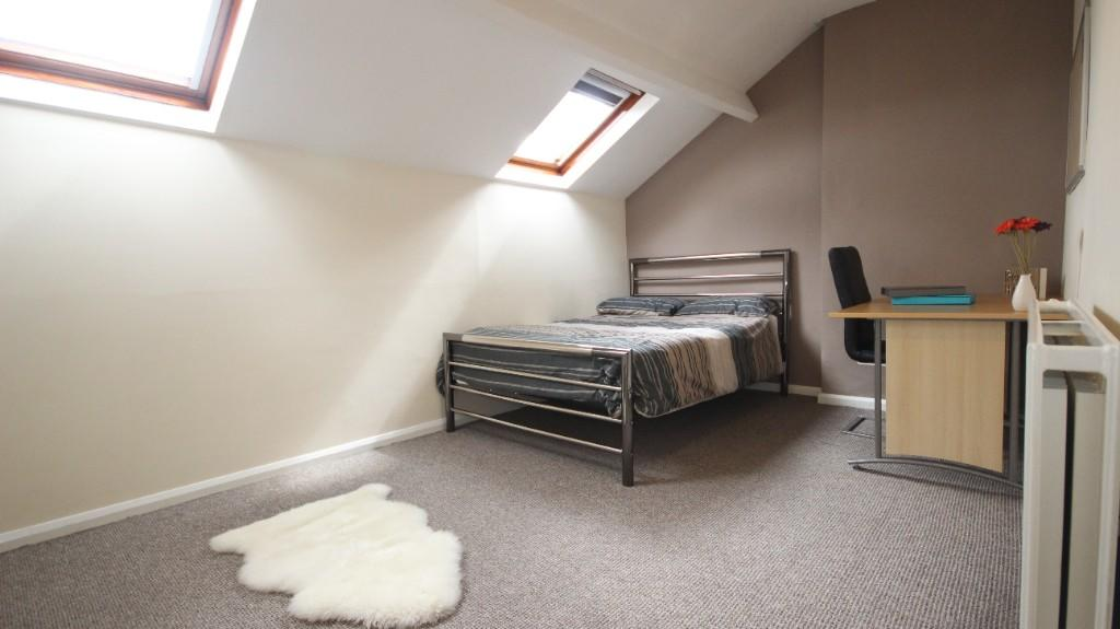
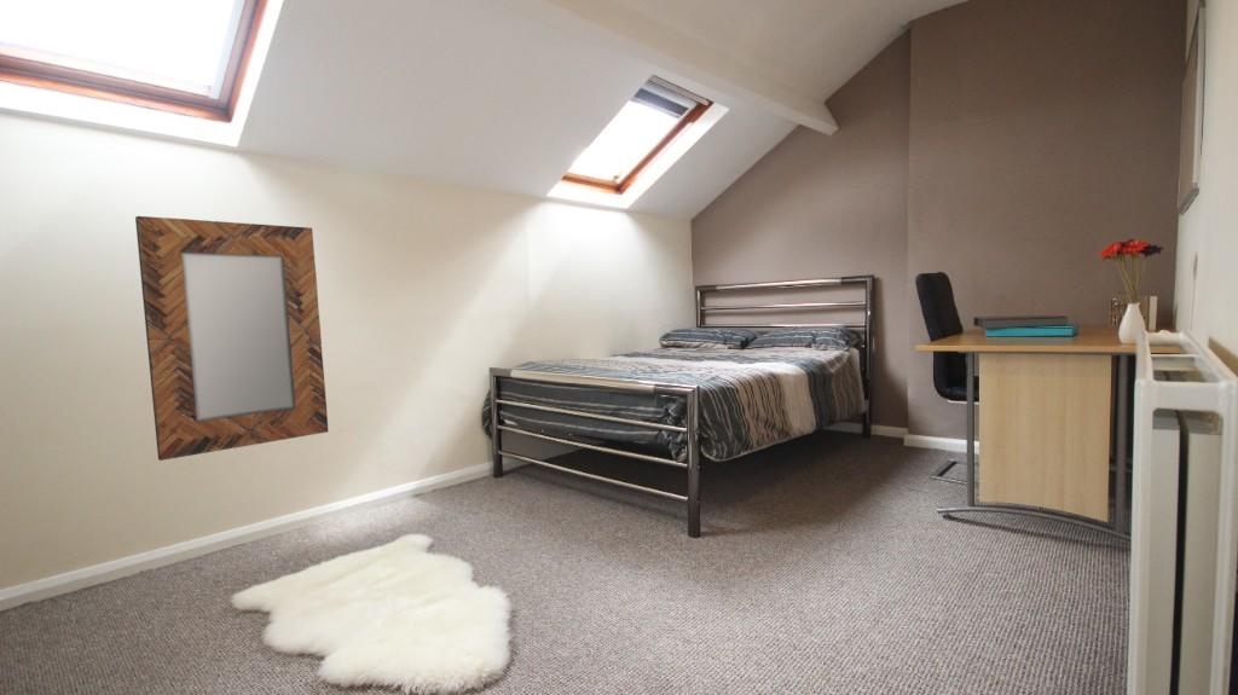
+ home mirror (241, 335)
